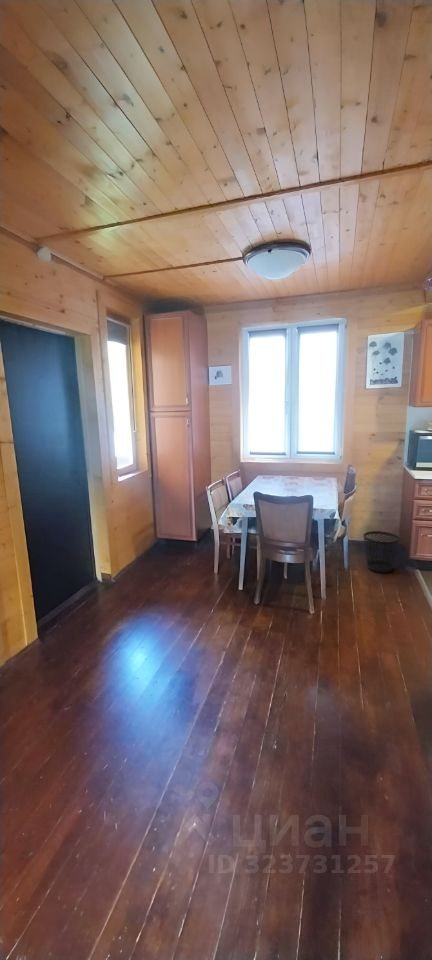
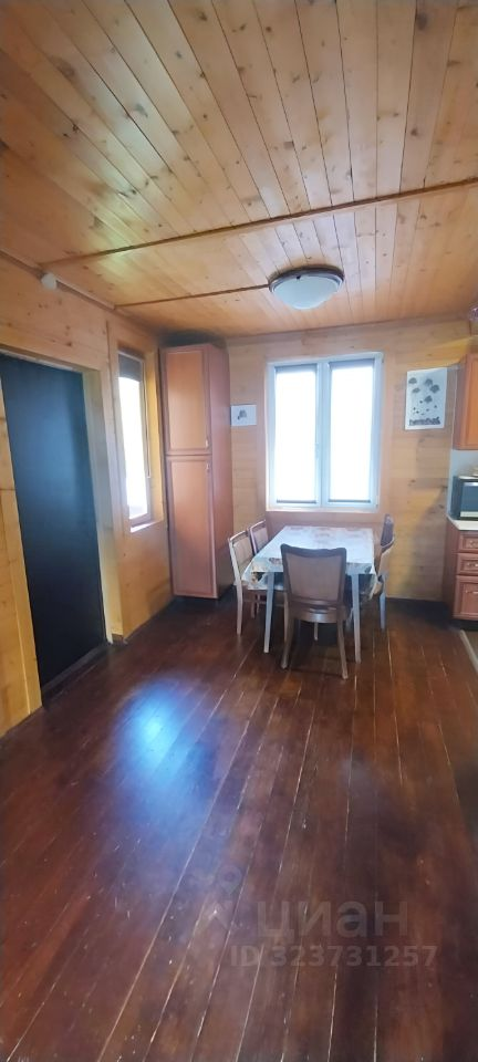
- wastebasket (380, 552)
